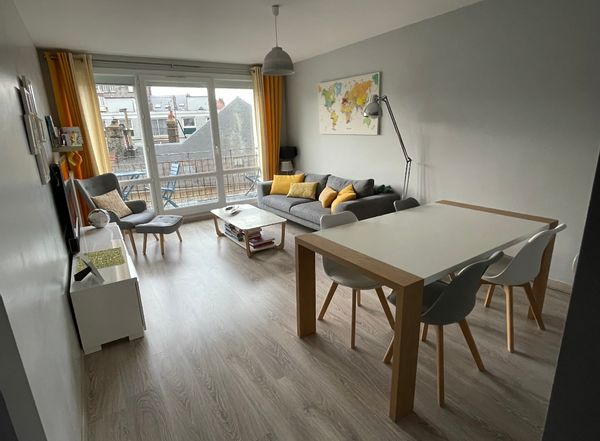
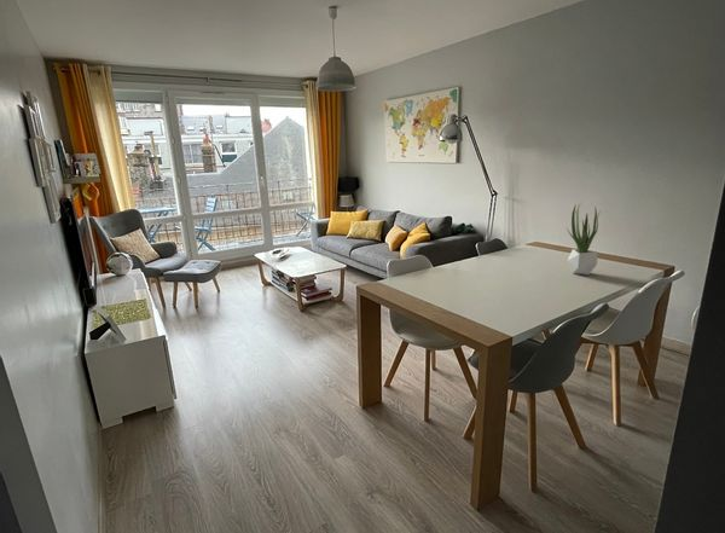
+ potted plant (581, 238)
